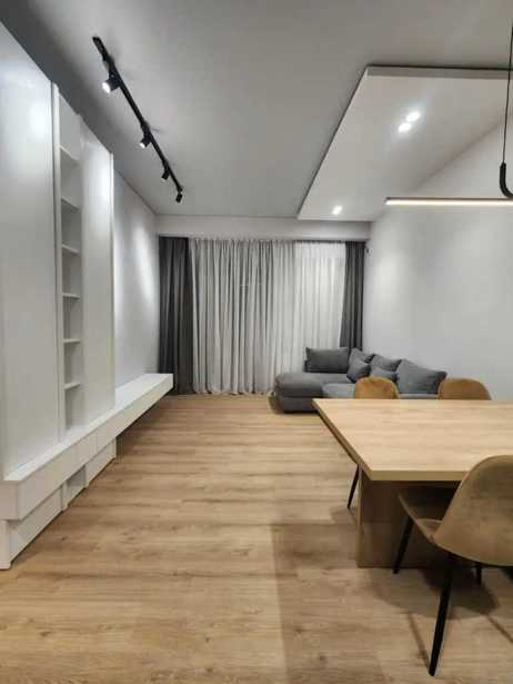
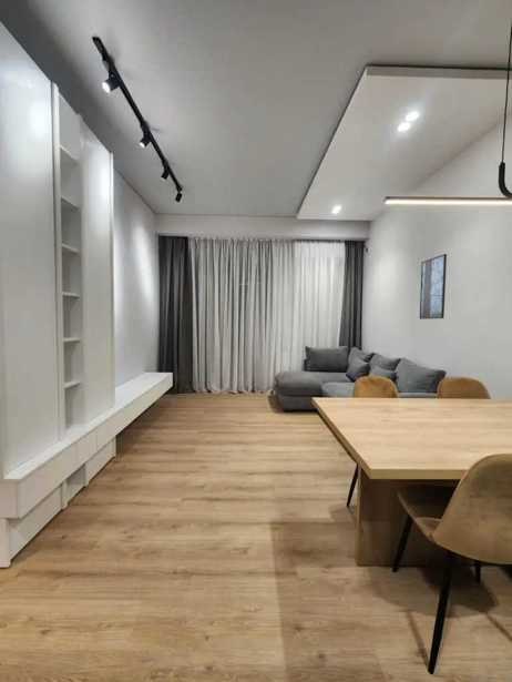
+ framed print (431, 288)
